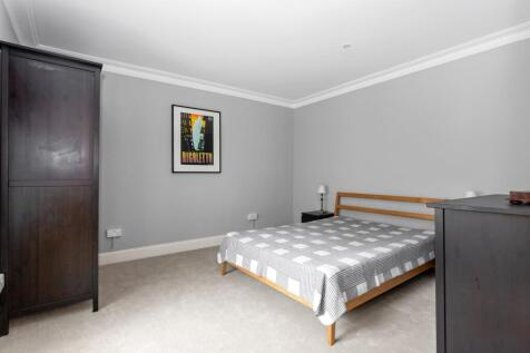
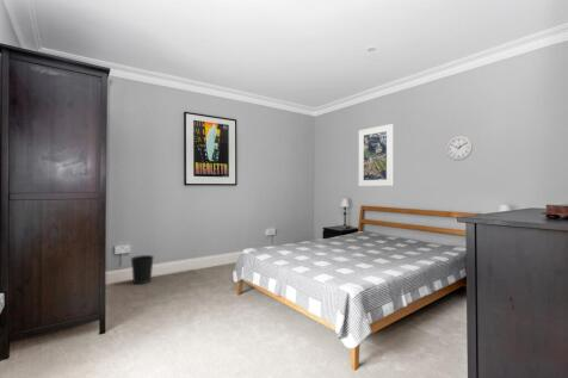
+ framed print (375, 156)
+ wastebasket (142, 269)
+ wall clock (458, 148)
